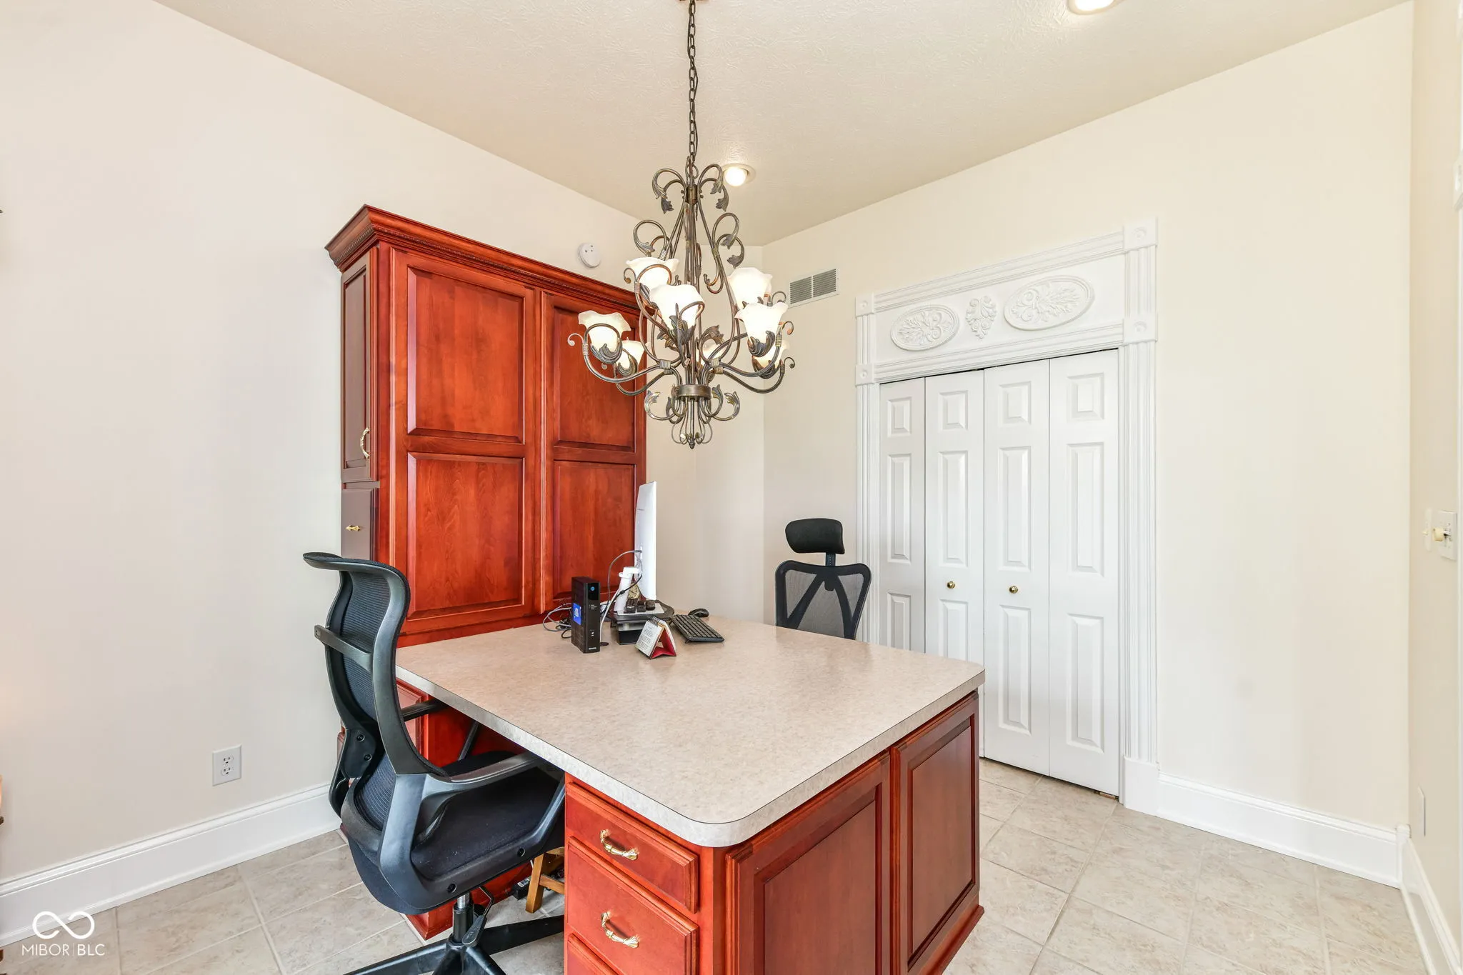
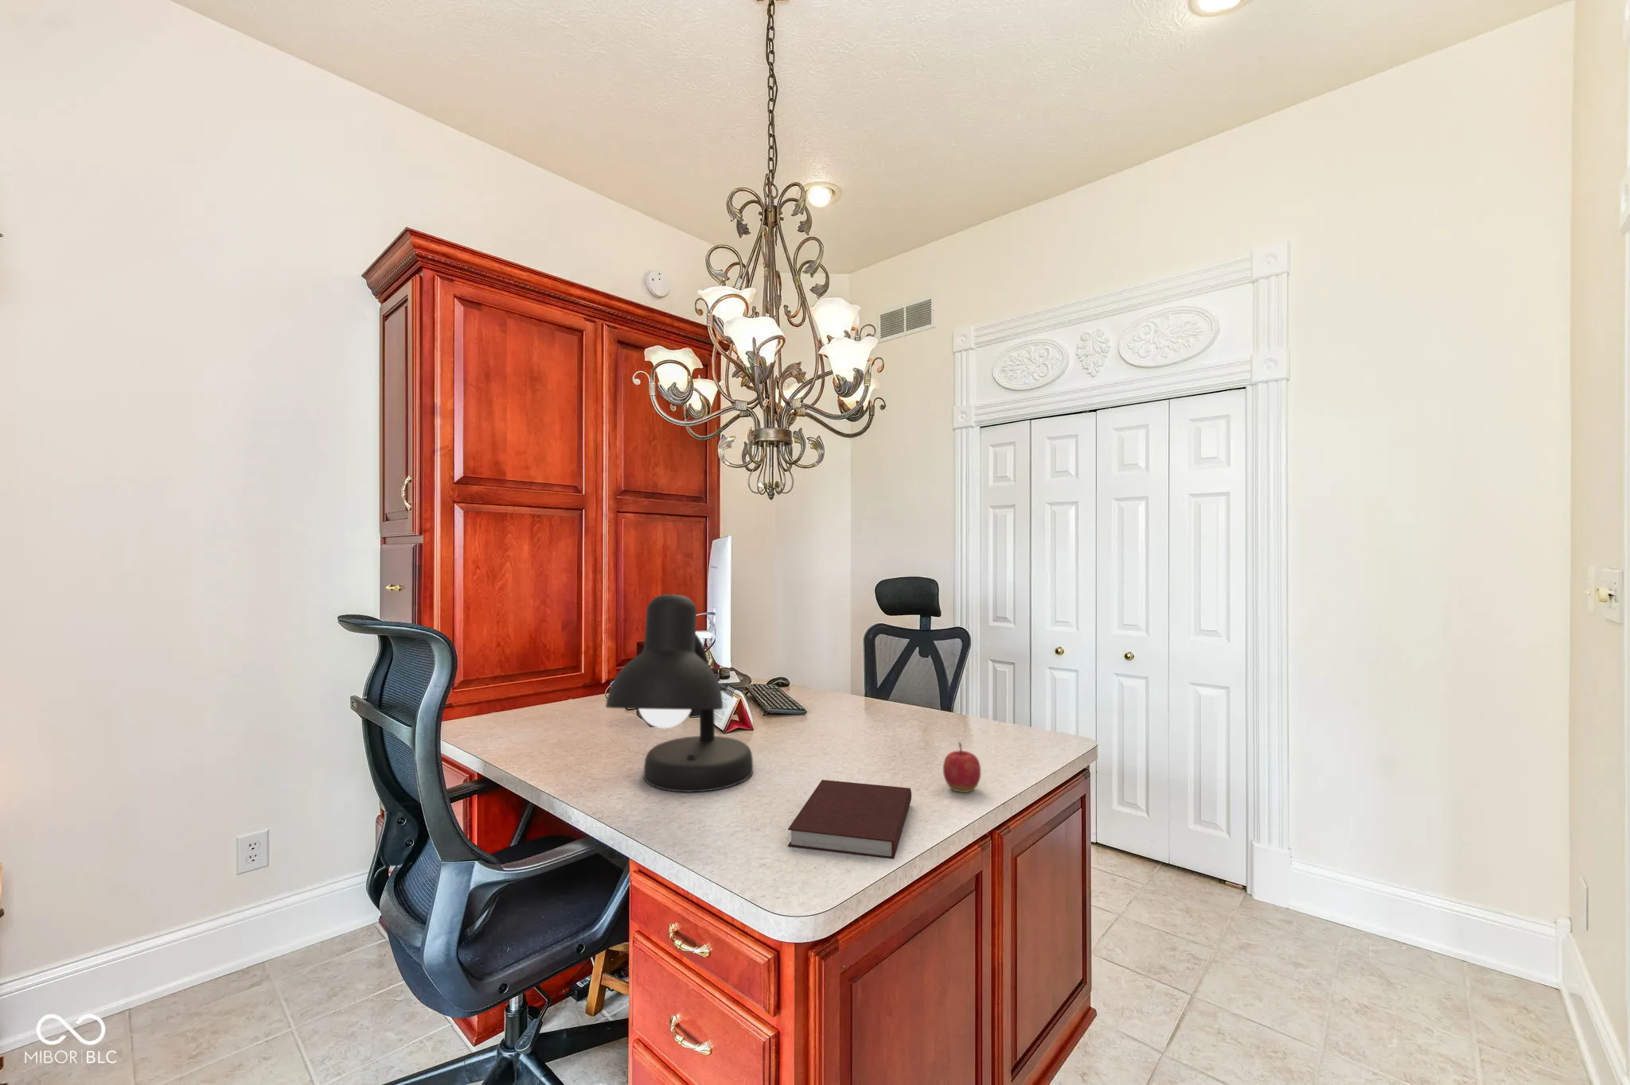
+ apple (961, 767)
+ desk lamp (685, 690)
+ notebook (854, 815)
